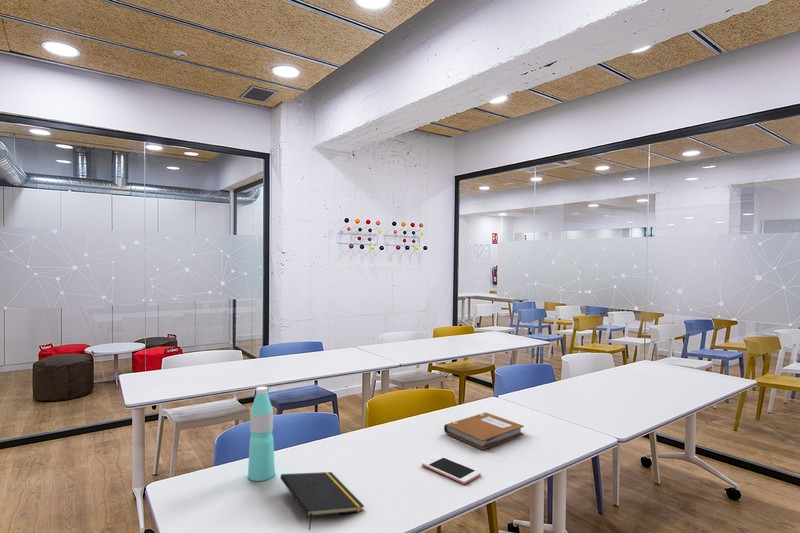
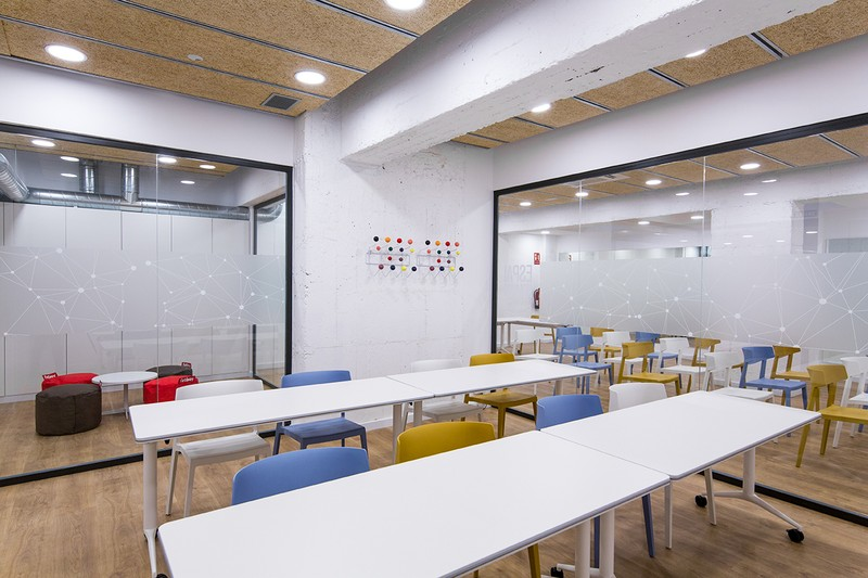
- water bottle (261, 431)
- notebook (484, 428)
- notepad (320, 491)
- cell phone (450, 468)
